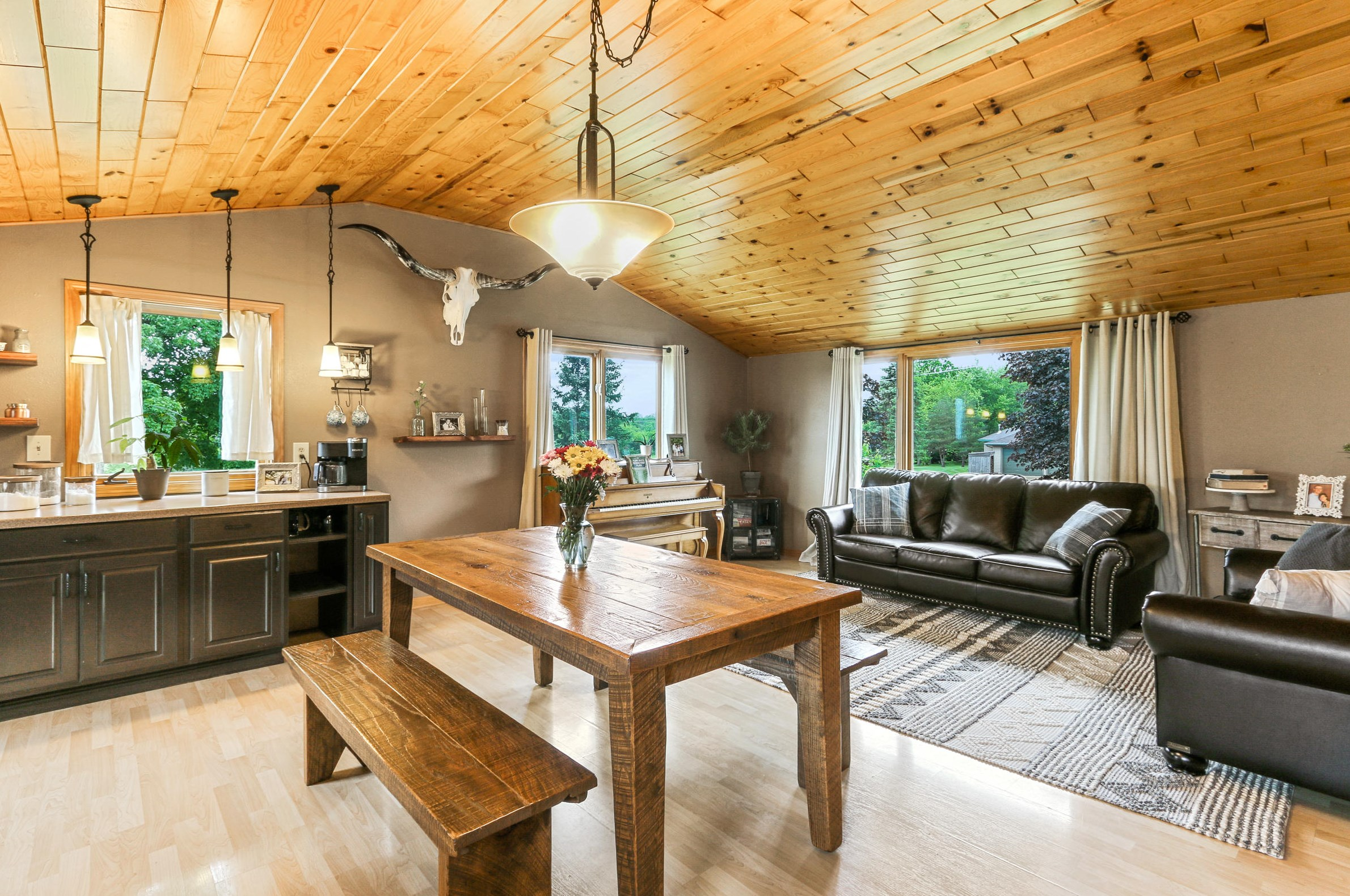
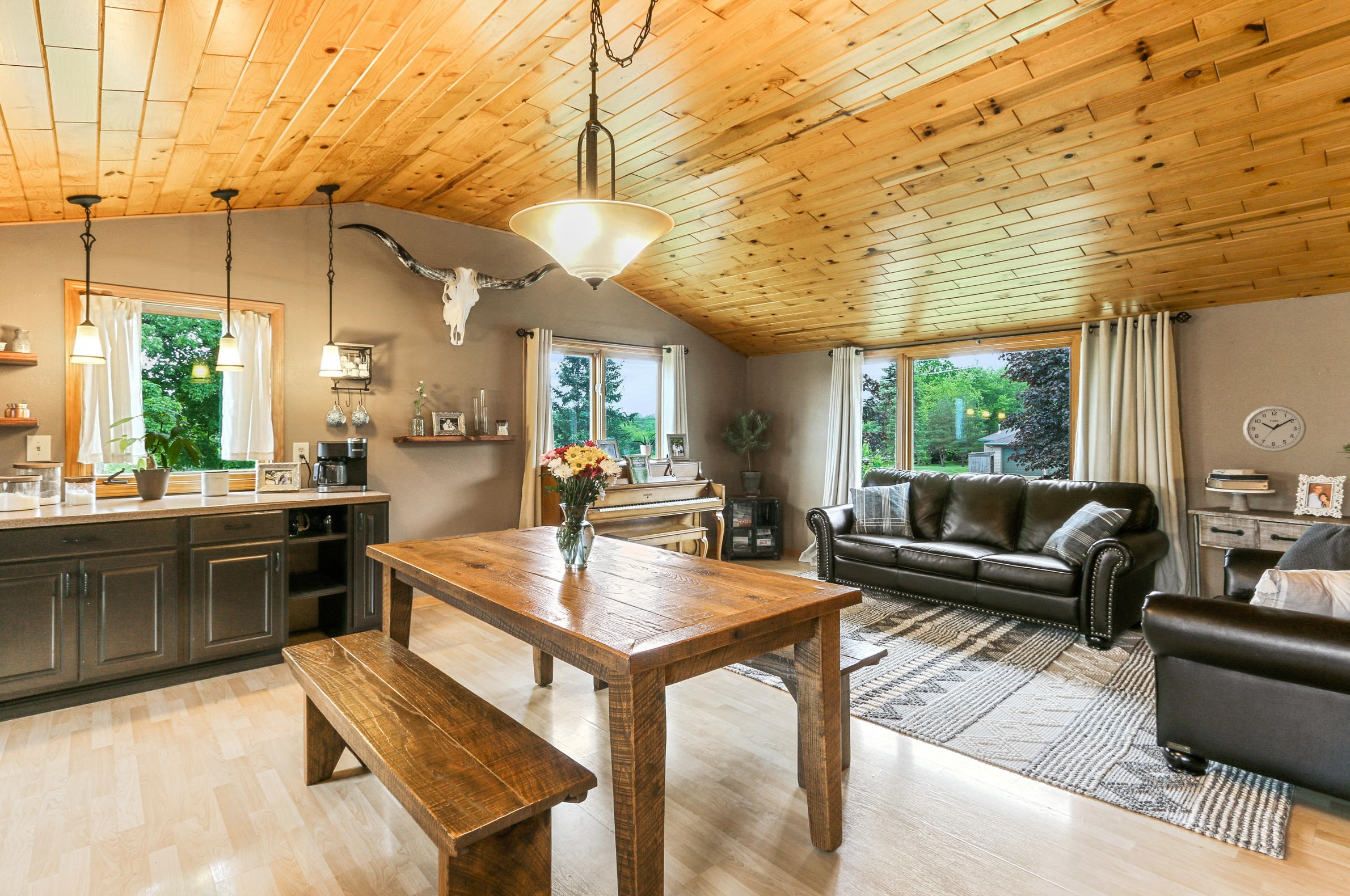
+ wall clock (1273, 428)
